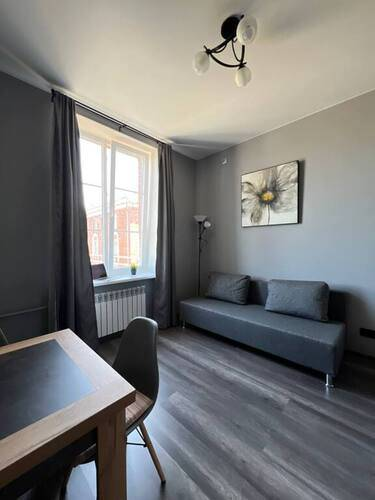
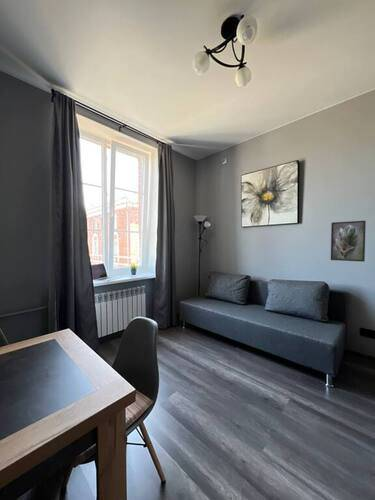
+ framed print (347, 241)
